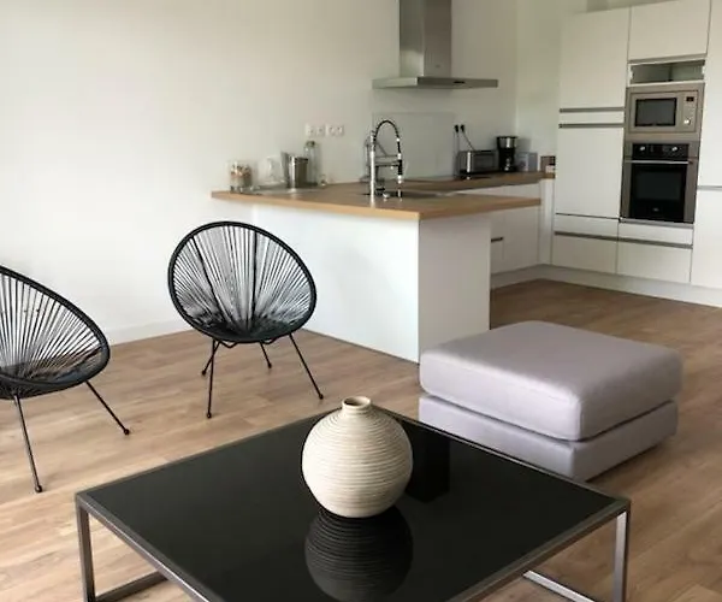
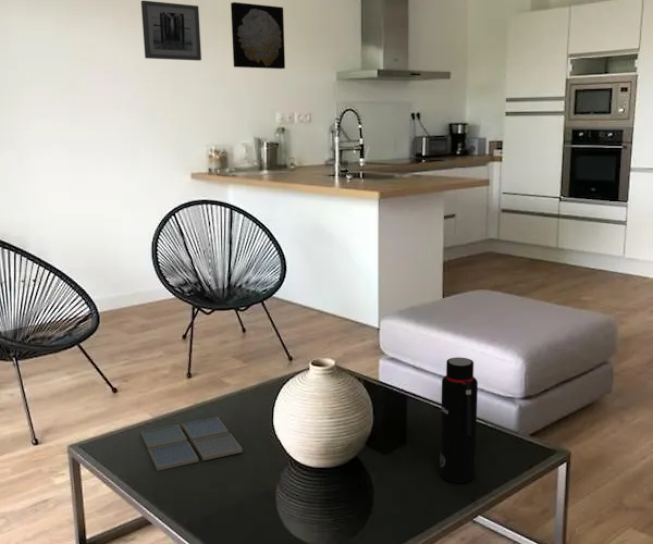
+ wall art (258, 36)
+ drink coaster (190, 441)
+ water bottle (459, 420)
+ wall art (172, 32)
